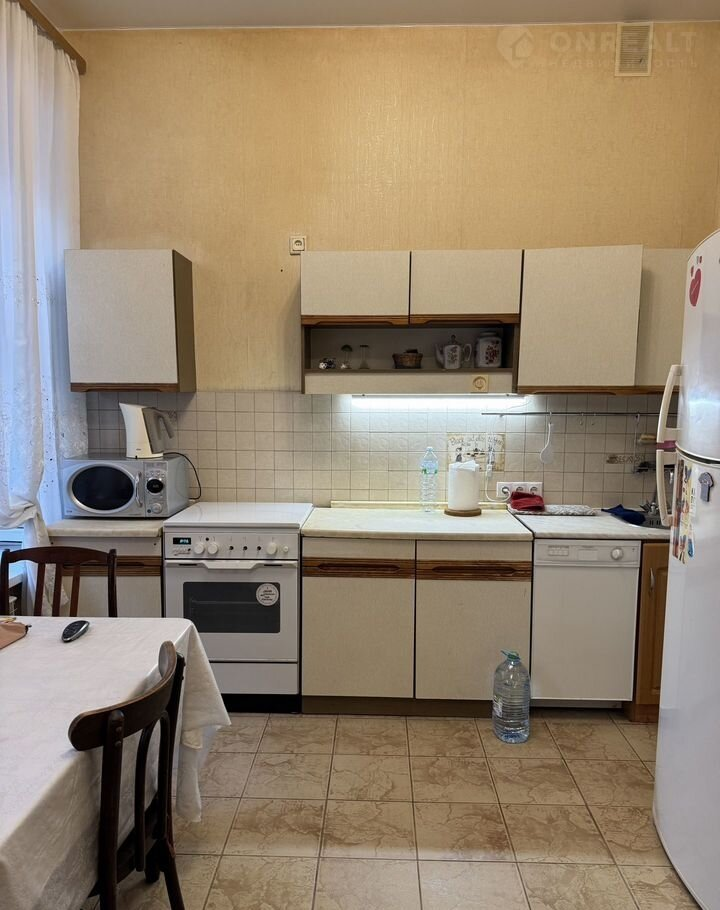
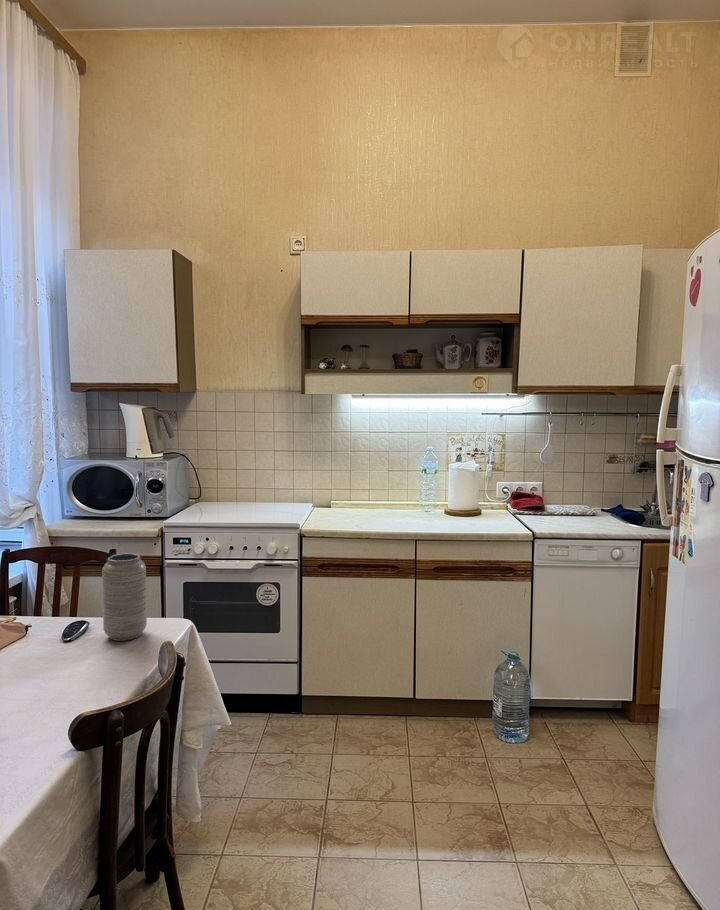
+ vase (124, 596)
